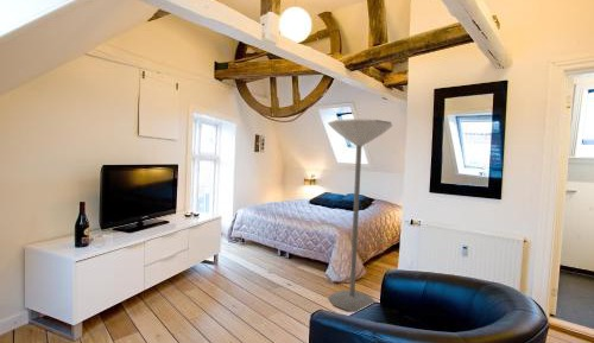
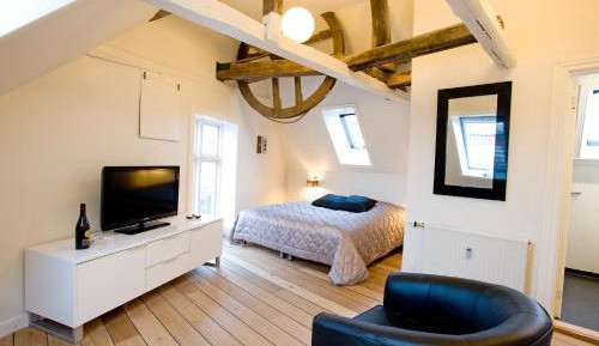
- floor lamp (355, 212)
